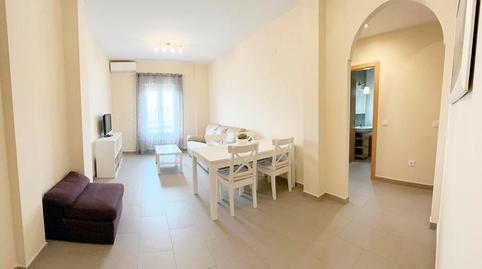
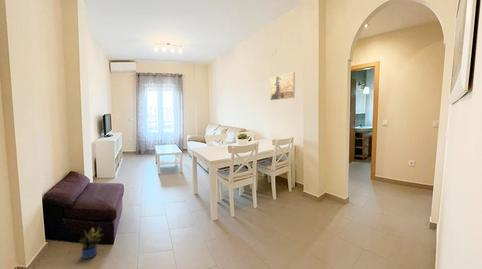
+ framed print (281, 87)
+ potted plant (93, 238)
